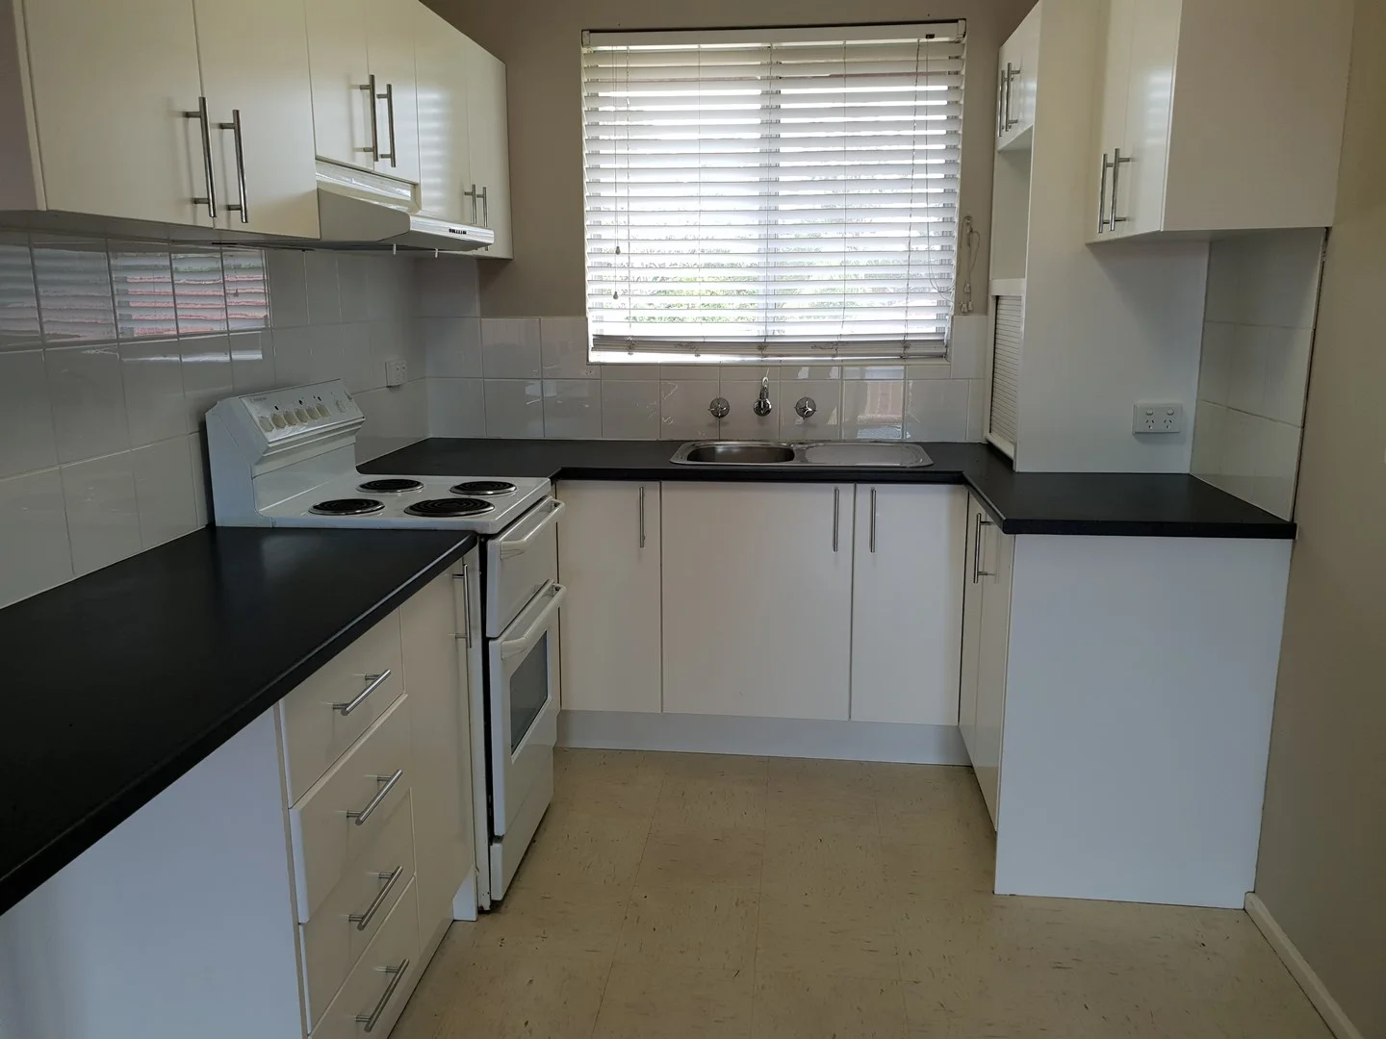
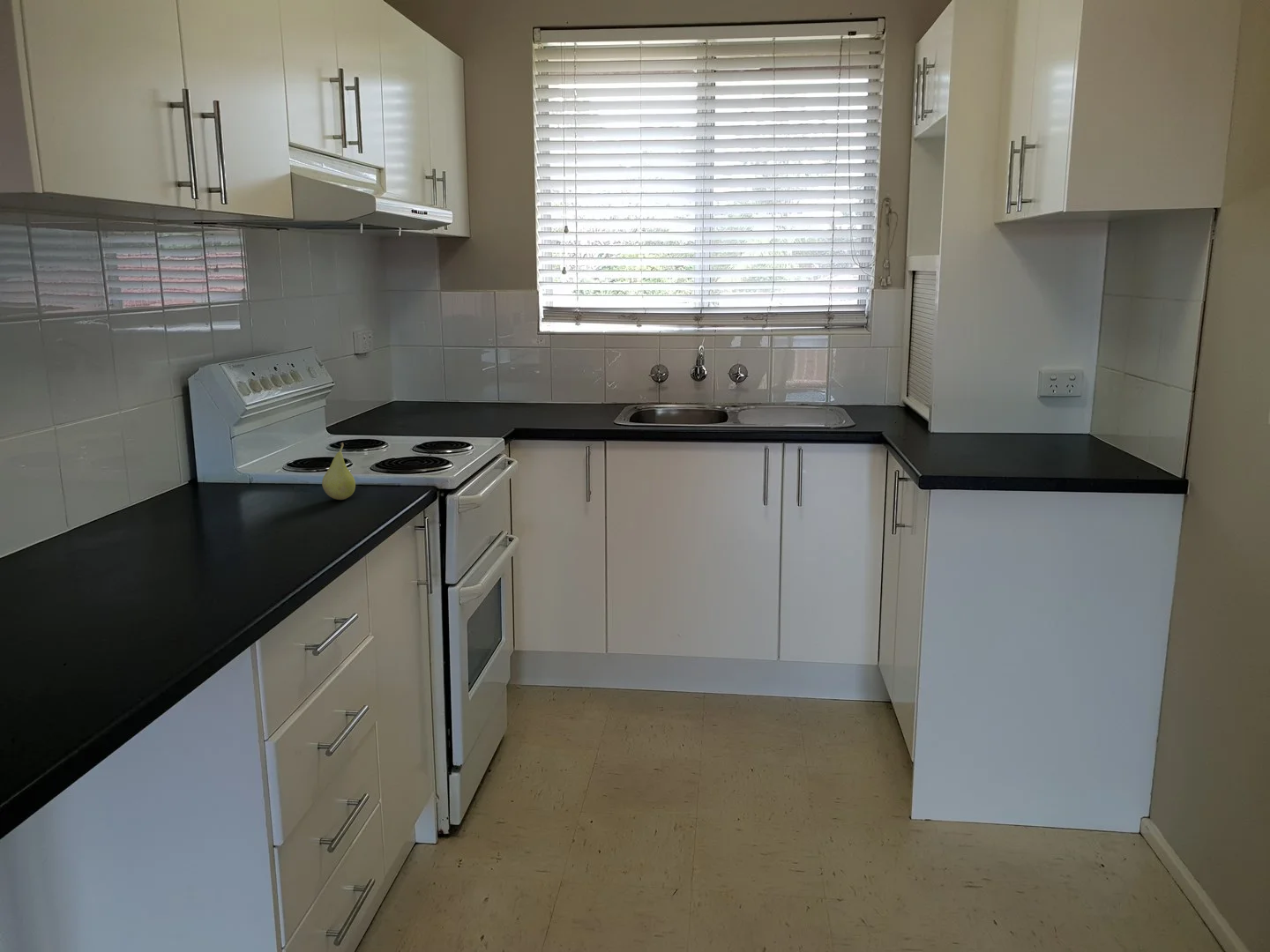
+ fruit (339, 472)
